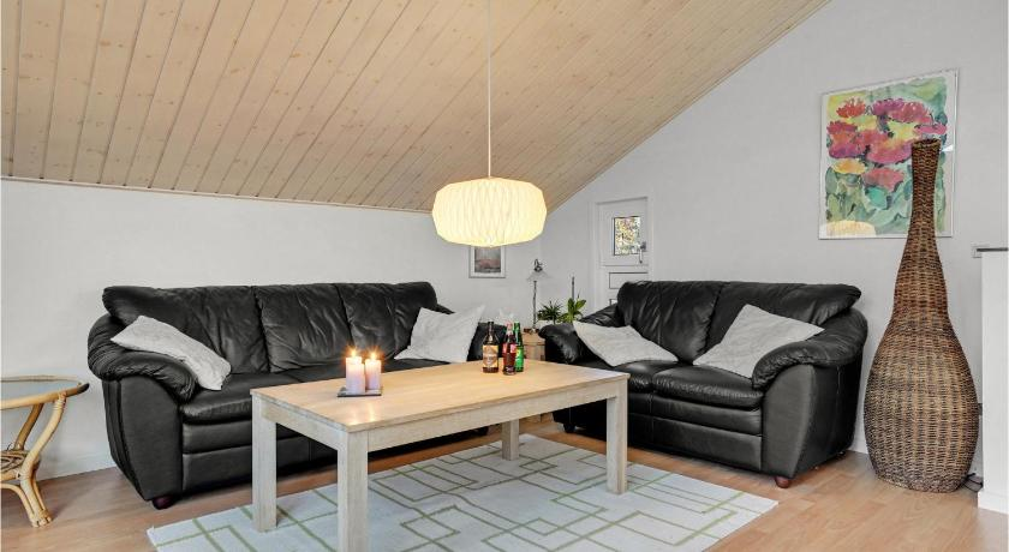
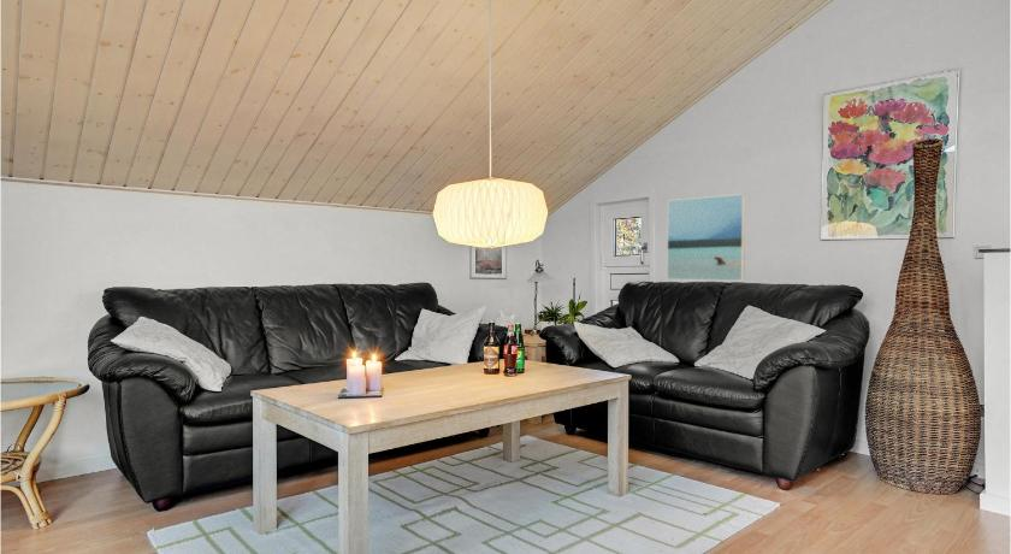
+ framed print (704, 238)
